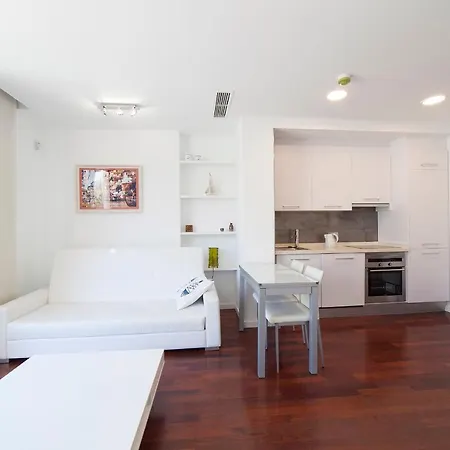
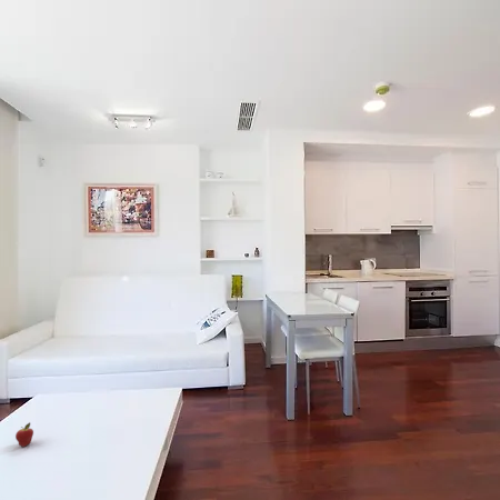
+ fruit (24, 433)
